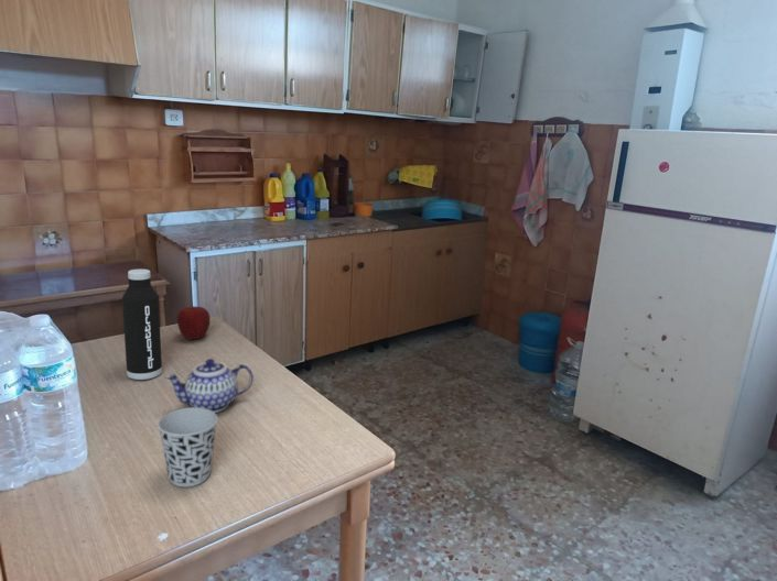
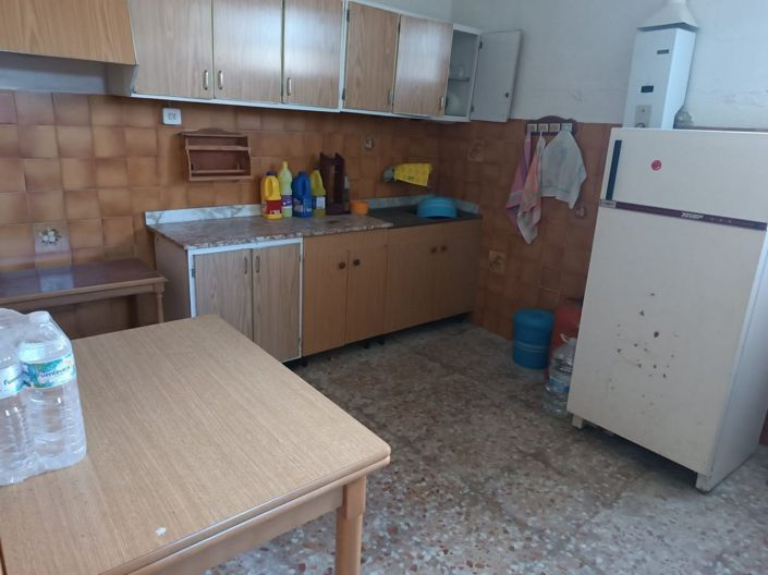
- apple (194, 321)
- cup (188, 448)
- teapot (211, 383)
- water bottle (141, 324)
